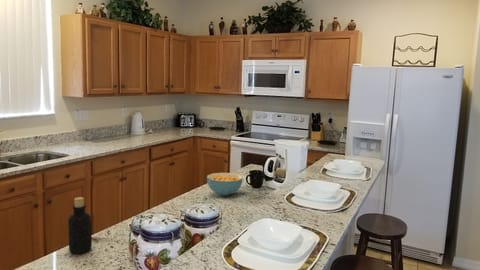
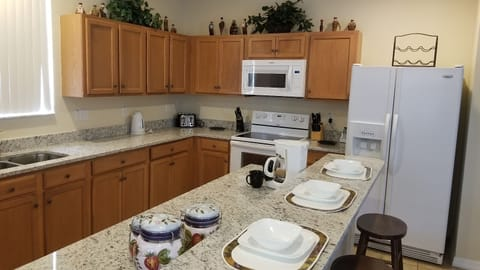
- bottle (79, 224)
- cereal bowl (224, 185)
